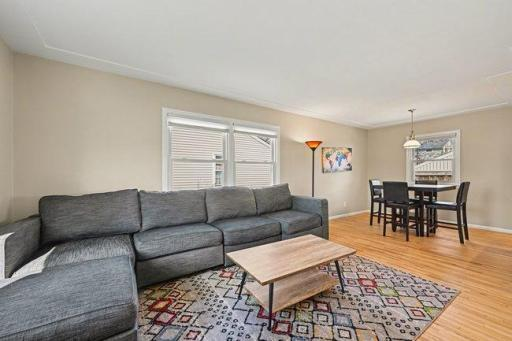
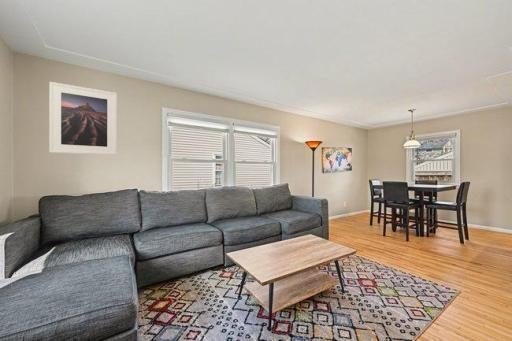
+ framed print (85, 120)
